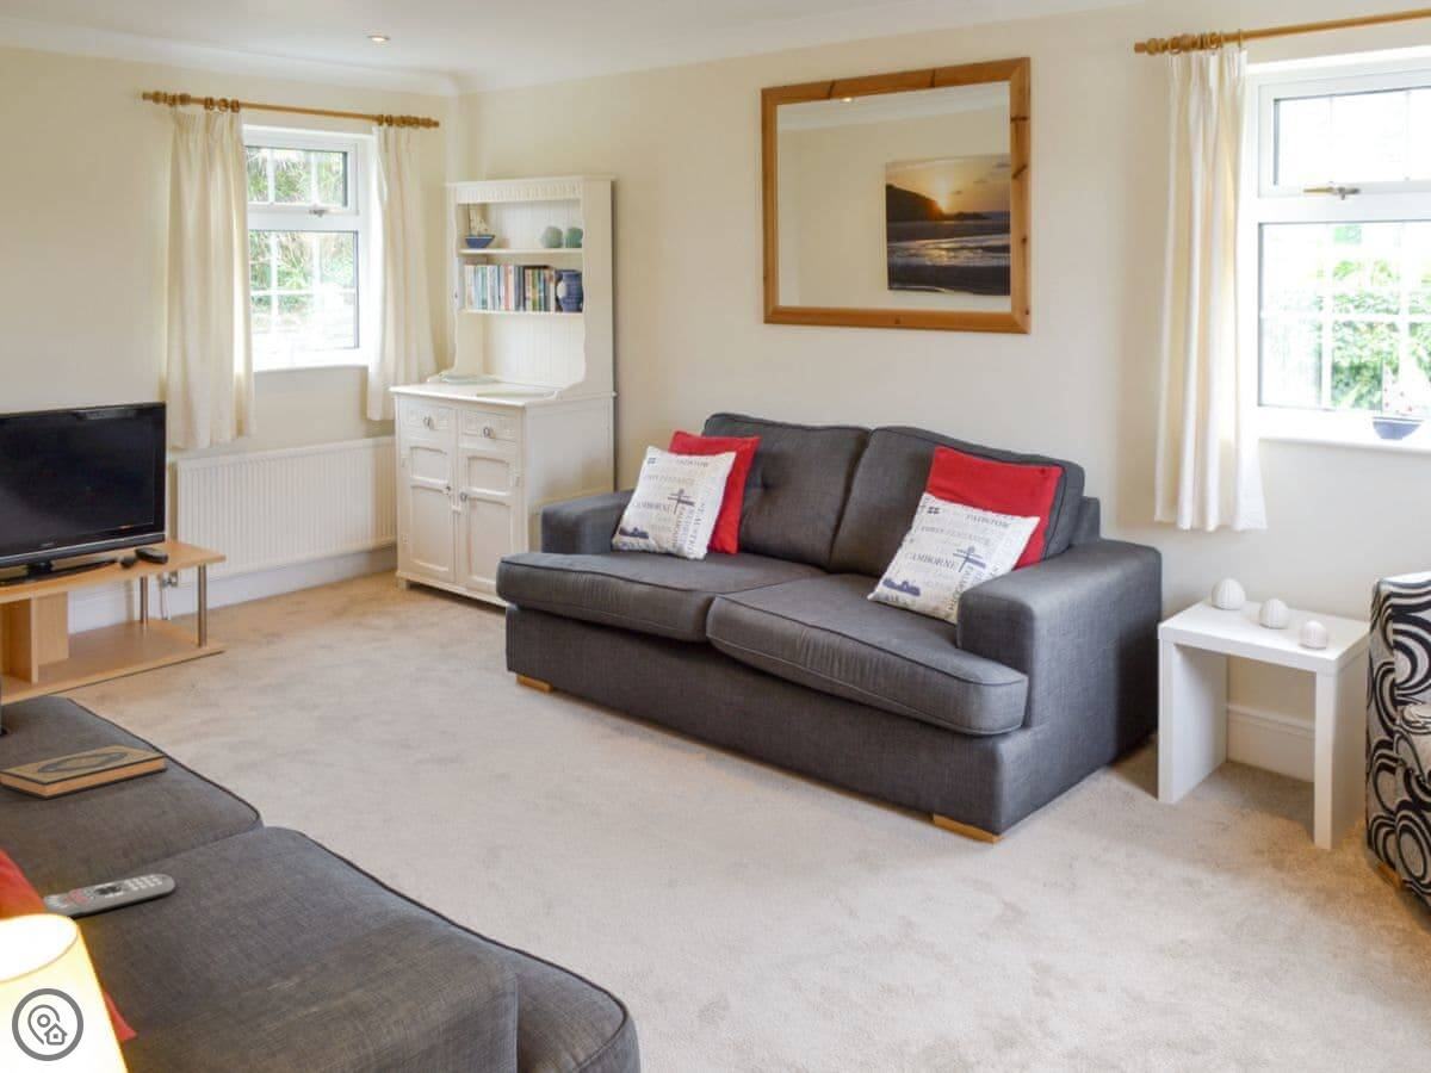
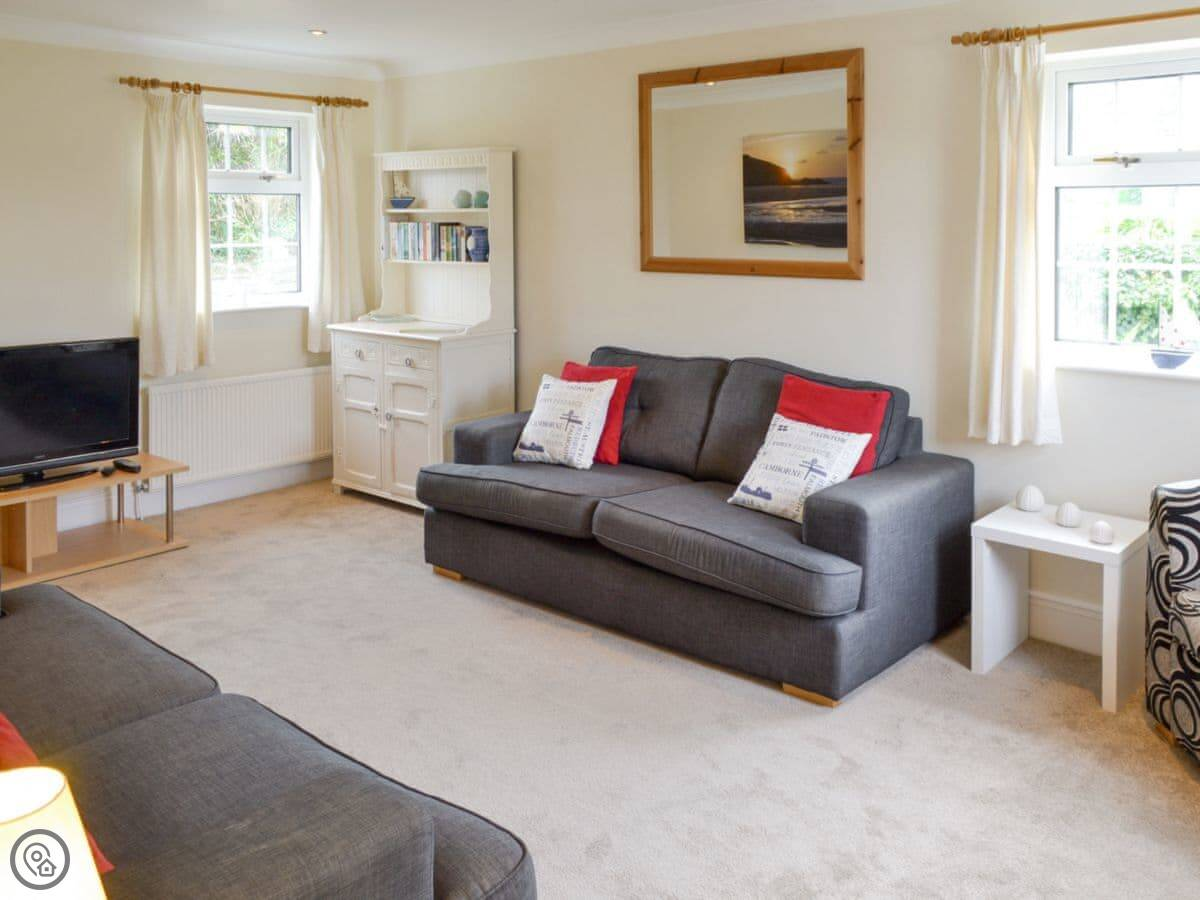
- remote control (110, 895)
- hardback book (83, 769)
